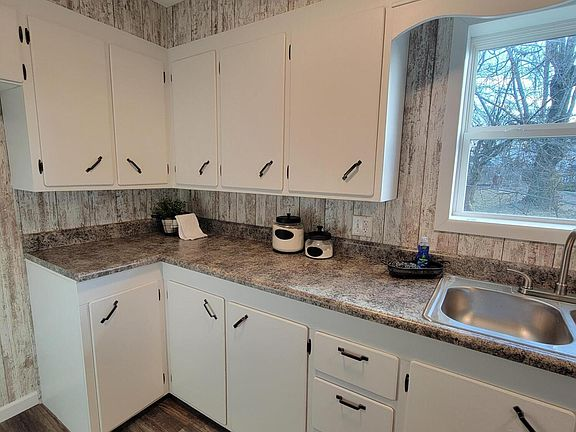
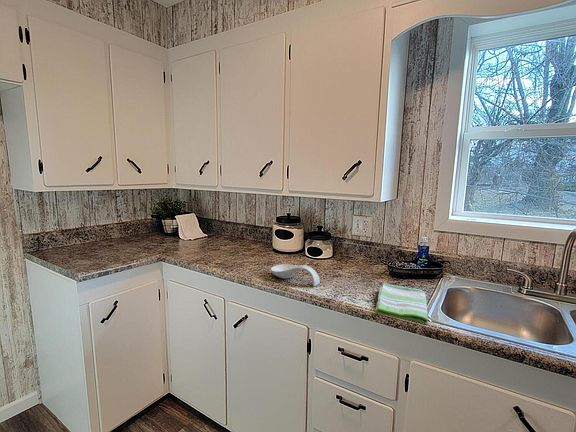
+ dish towel (401, 300)
+ spoon rest (294, 271)
